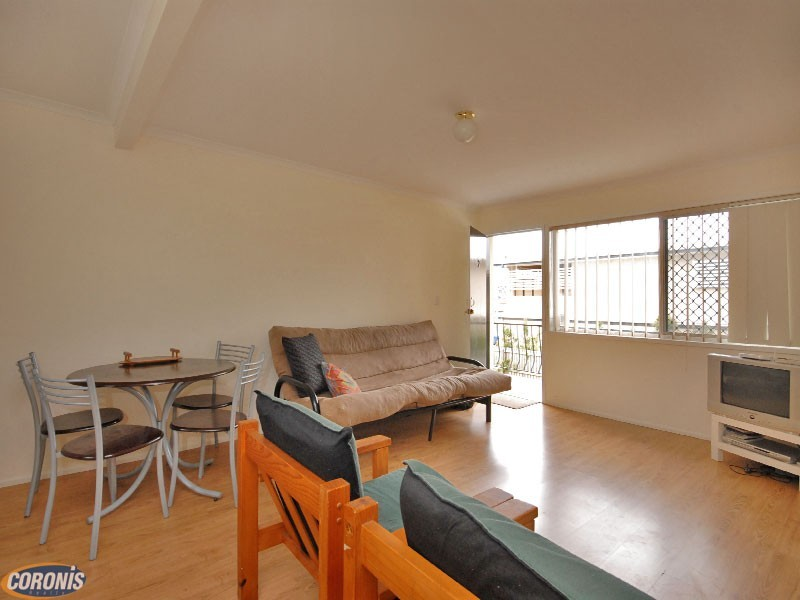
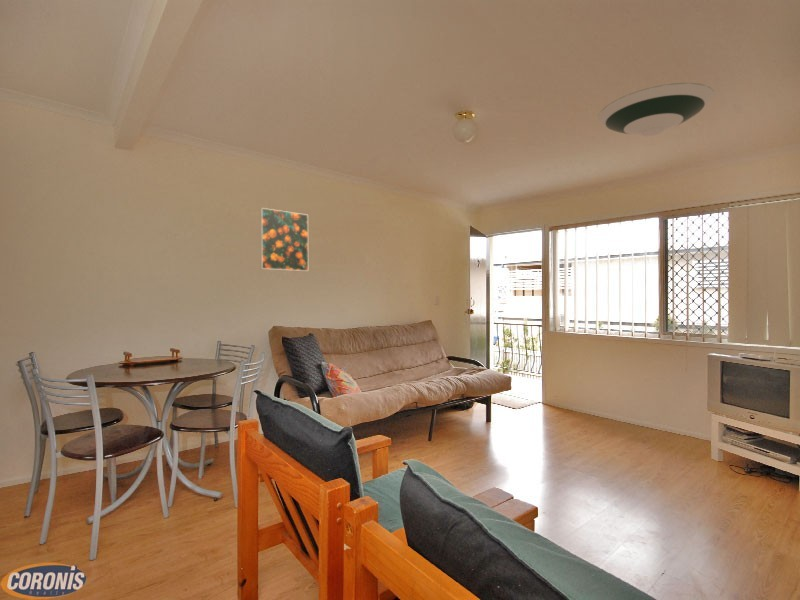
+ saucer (652, 120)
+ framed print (285, 240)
